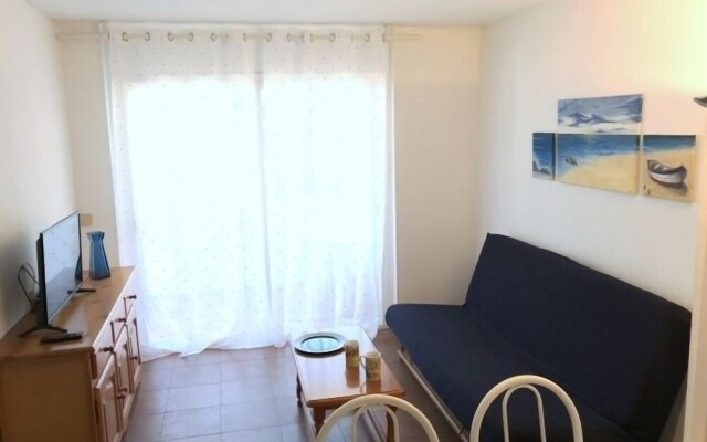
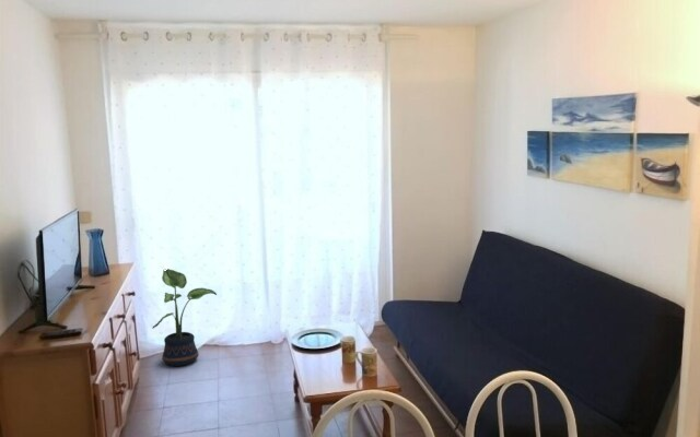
+ potted plant (182, 316)
